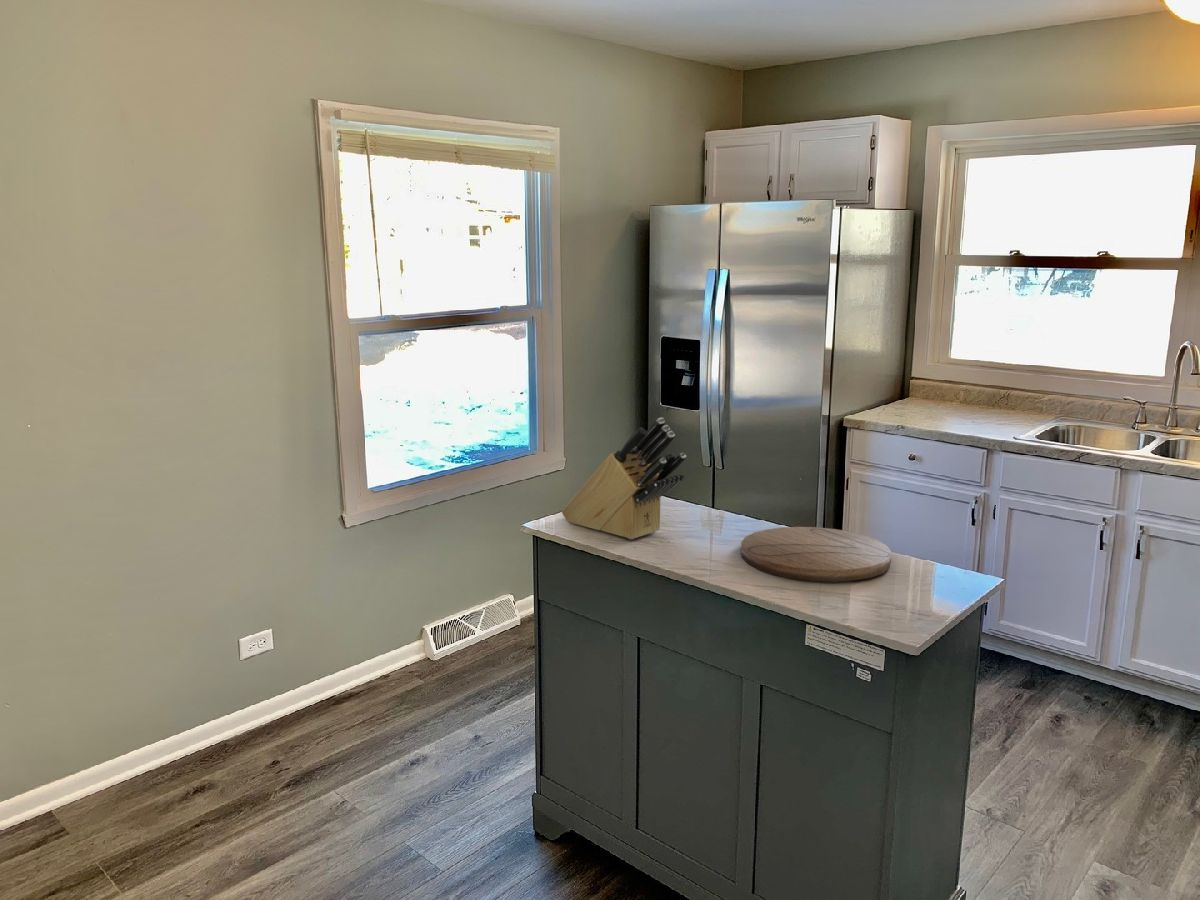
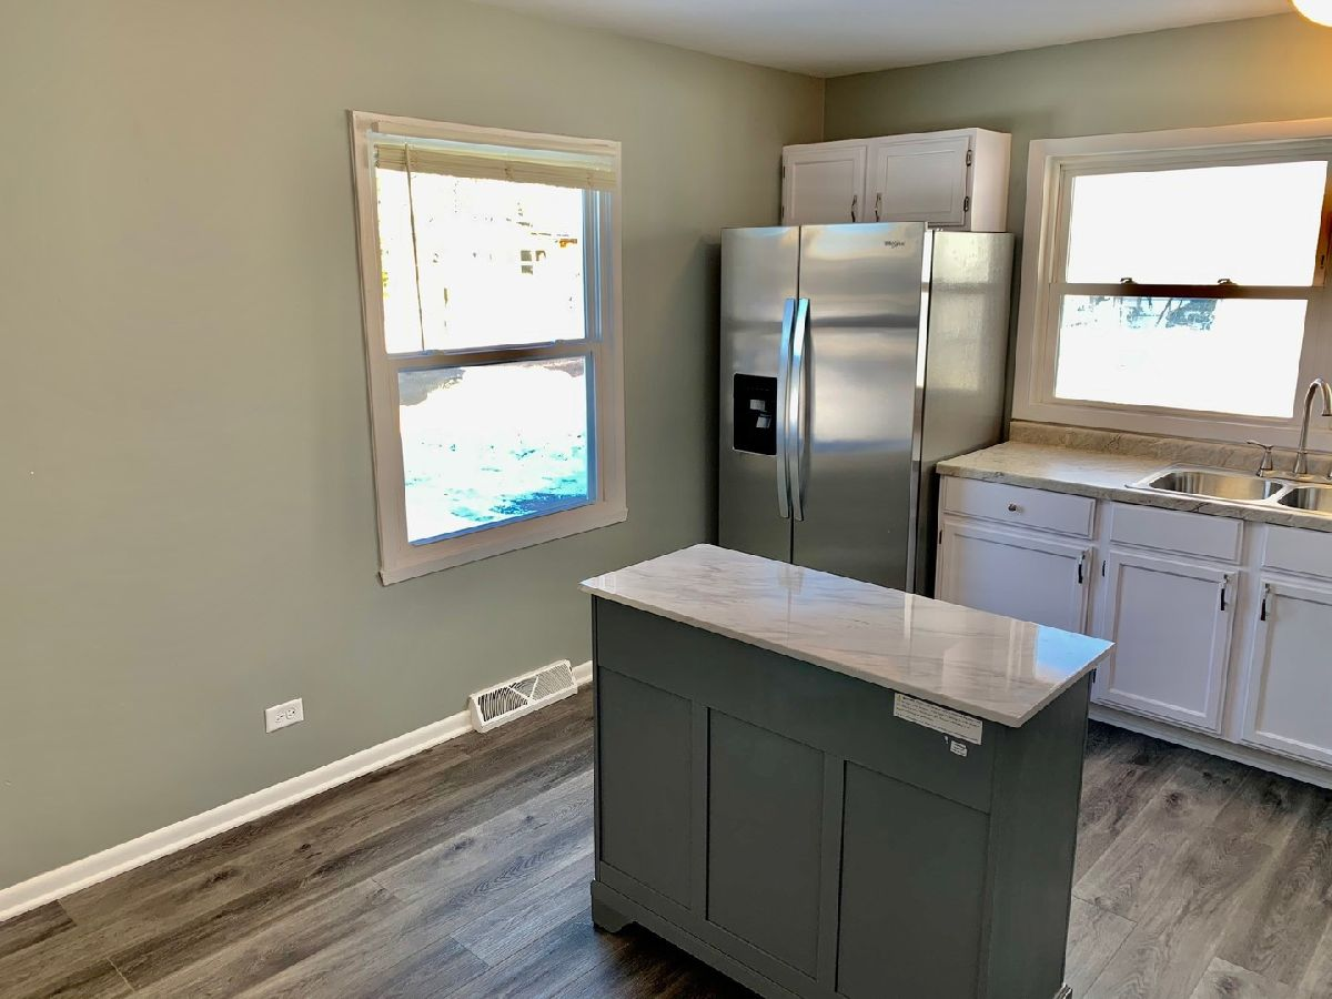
- cutting board (814, 552)
- knife block (622, 473)
